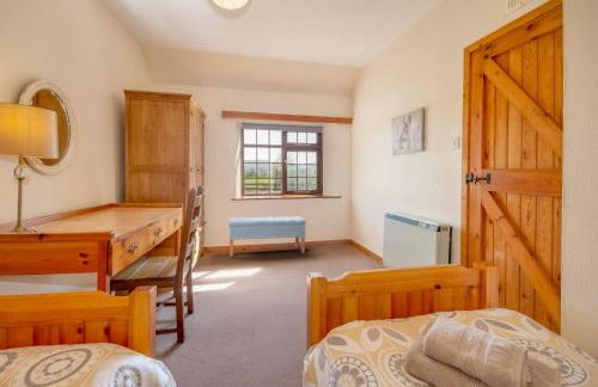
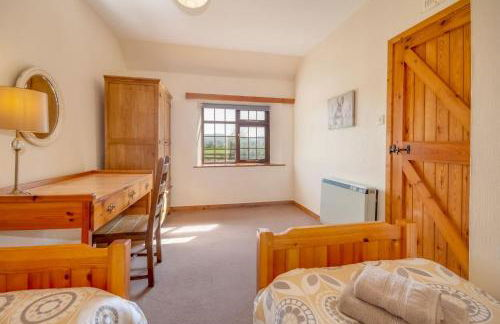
- bench (266, 234)
